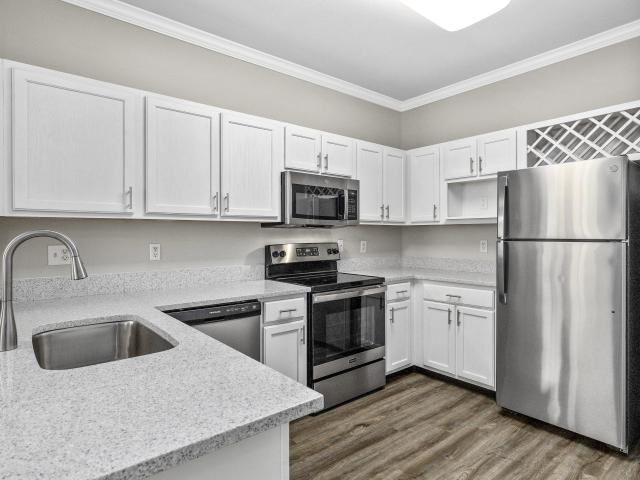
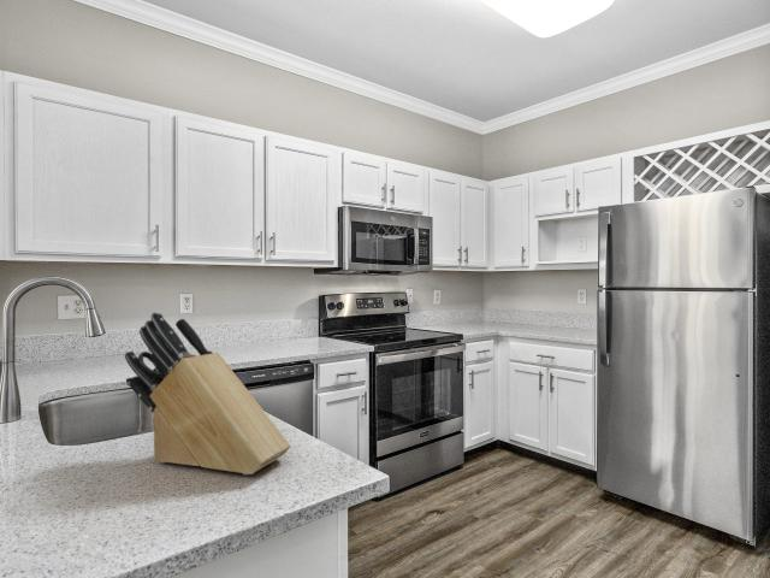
+ knife block (205, 385)
